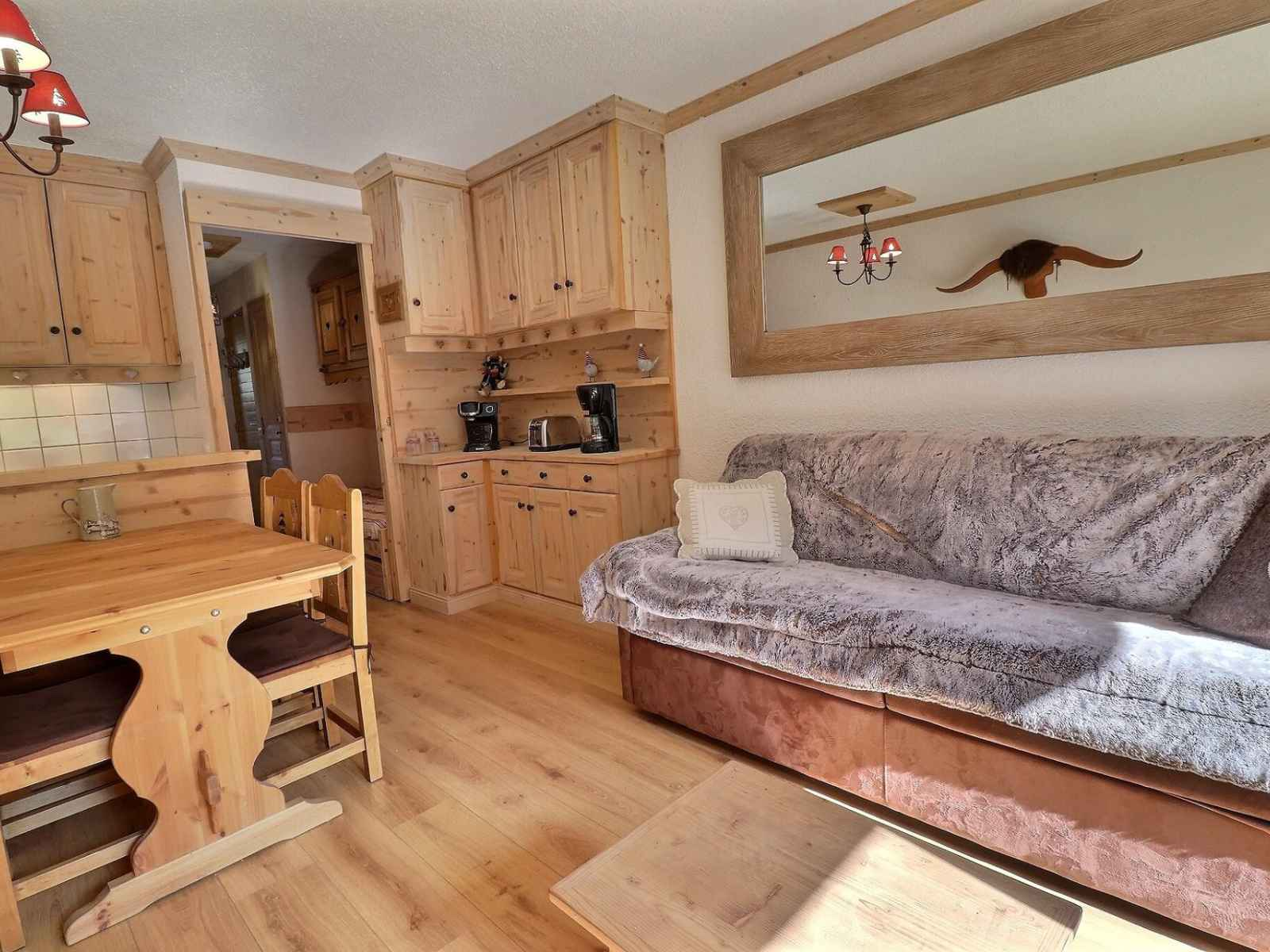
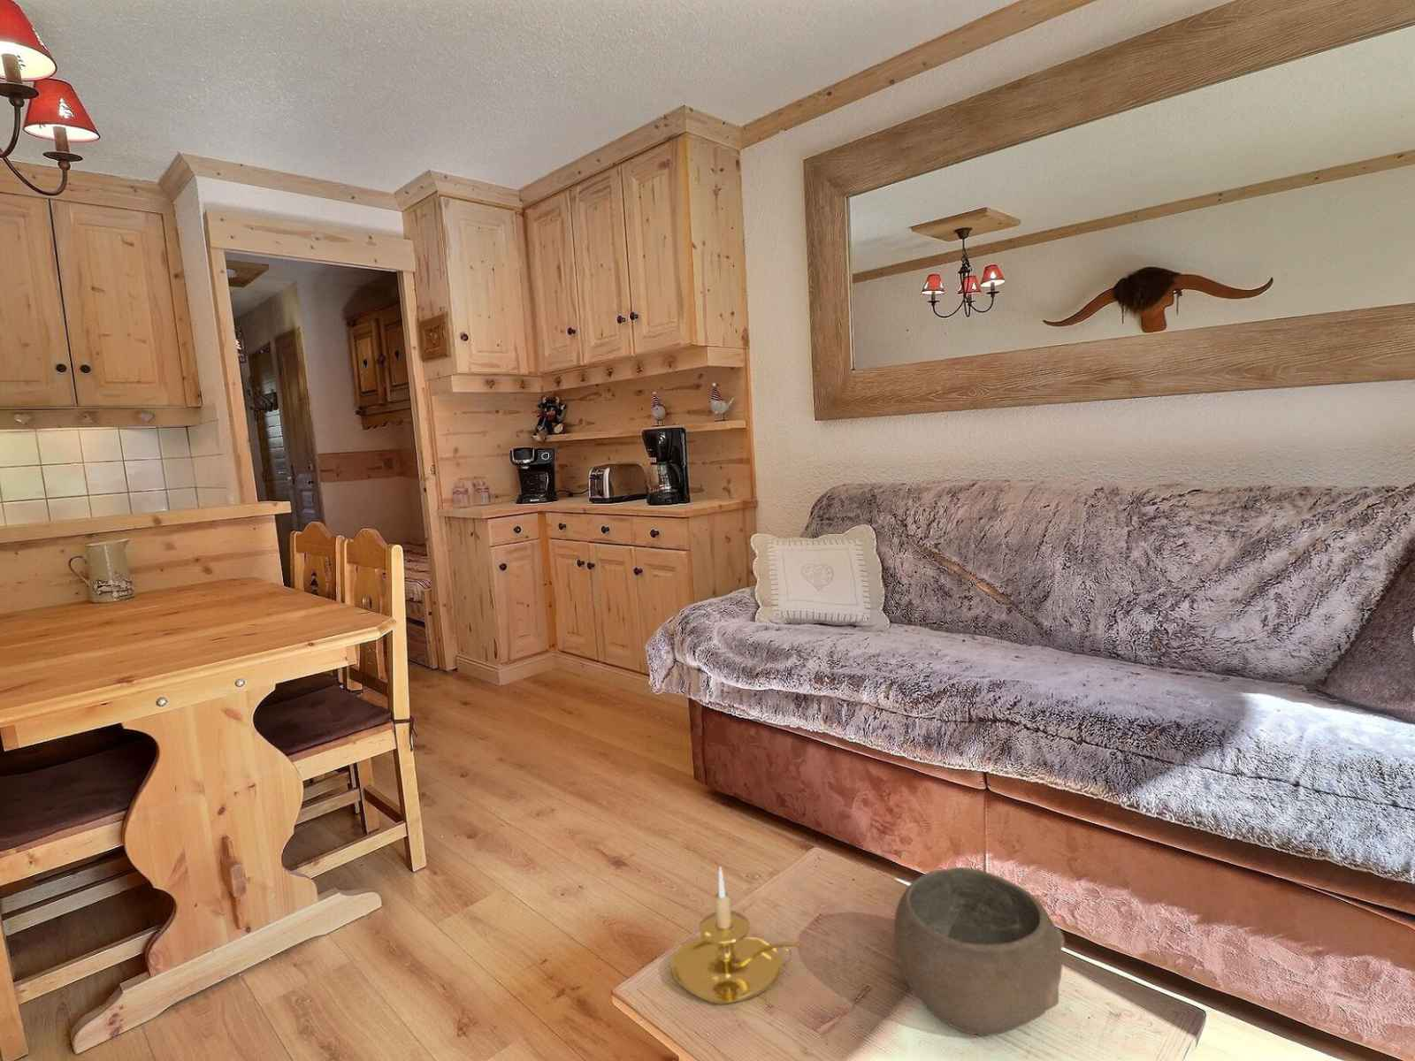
+ bowl (974, 952)
+ candle holder (732, 922)
